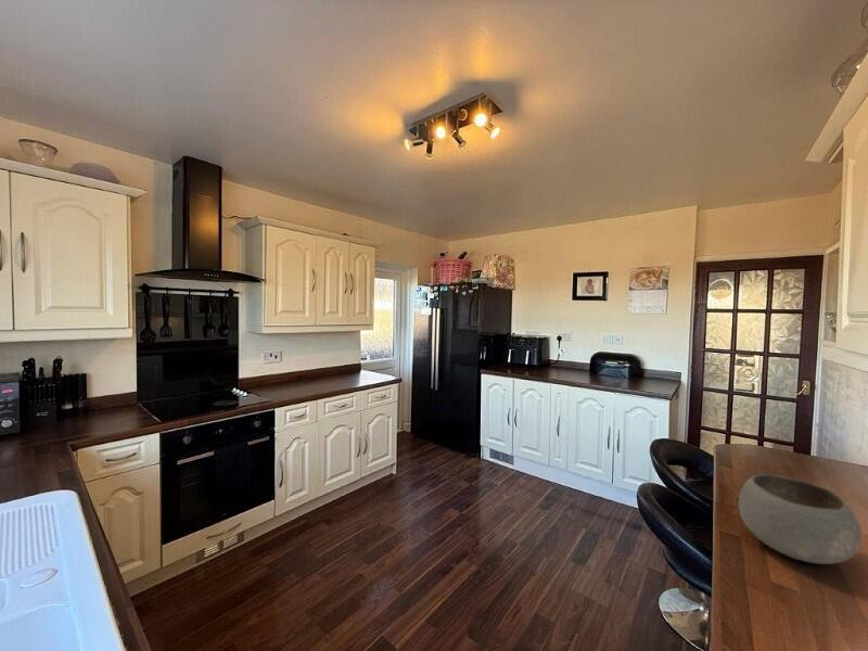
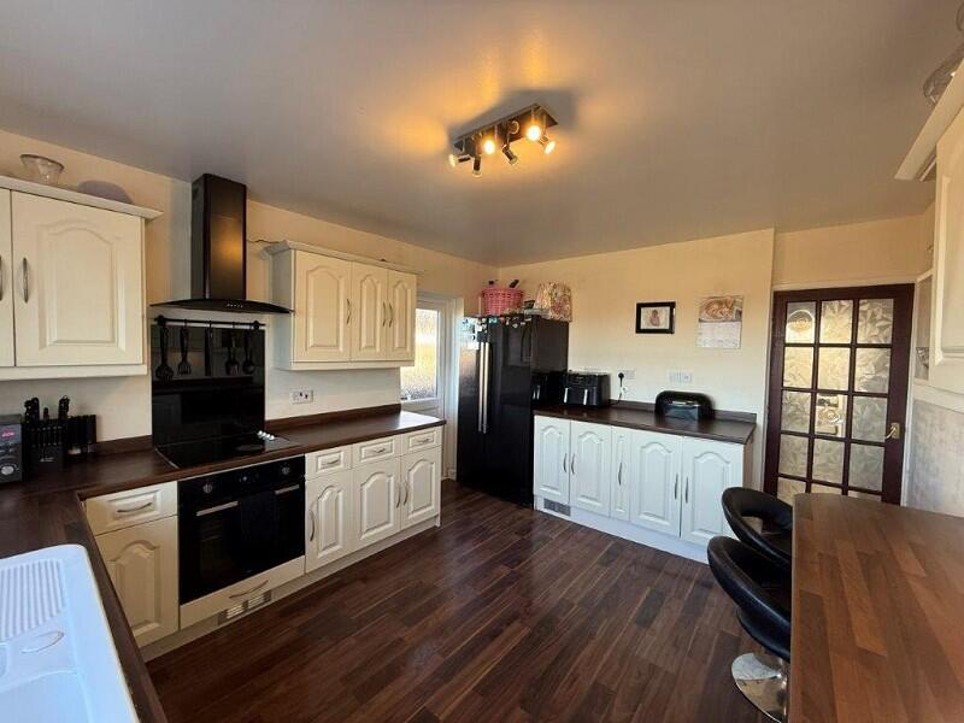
- bowl (794, 519)
